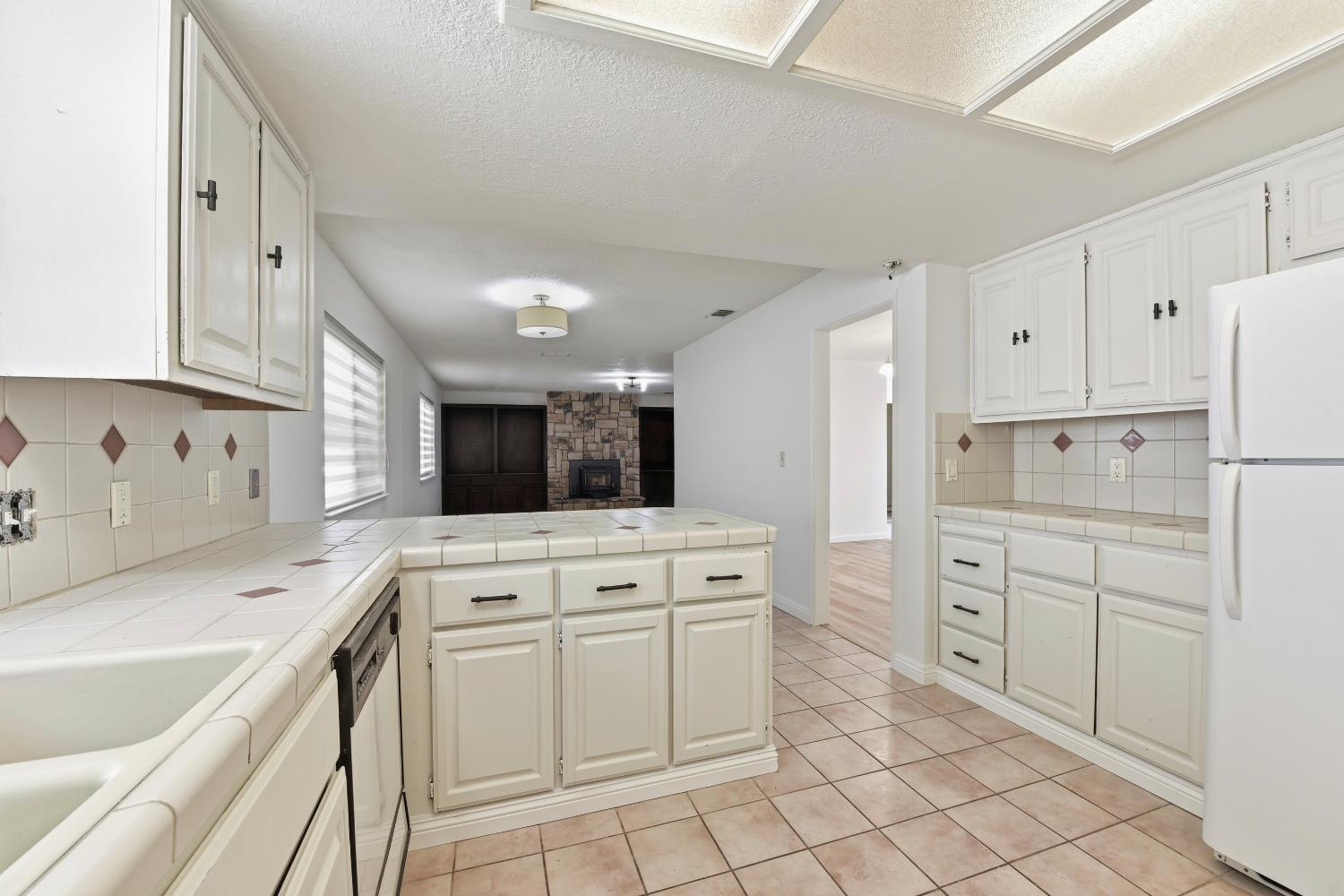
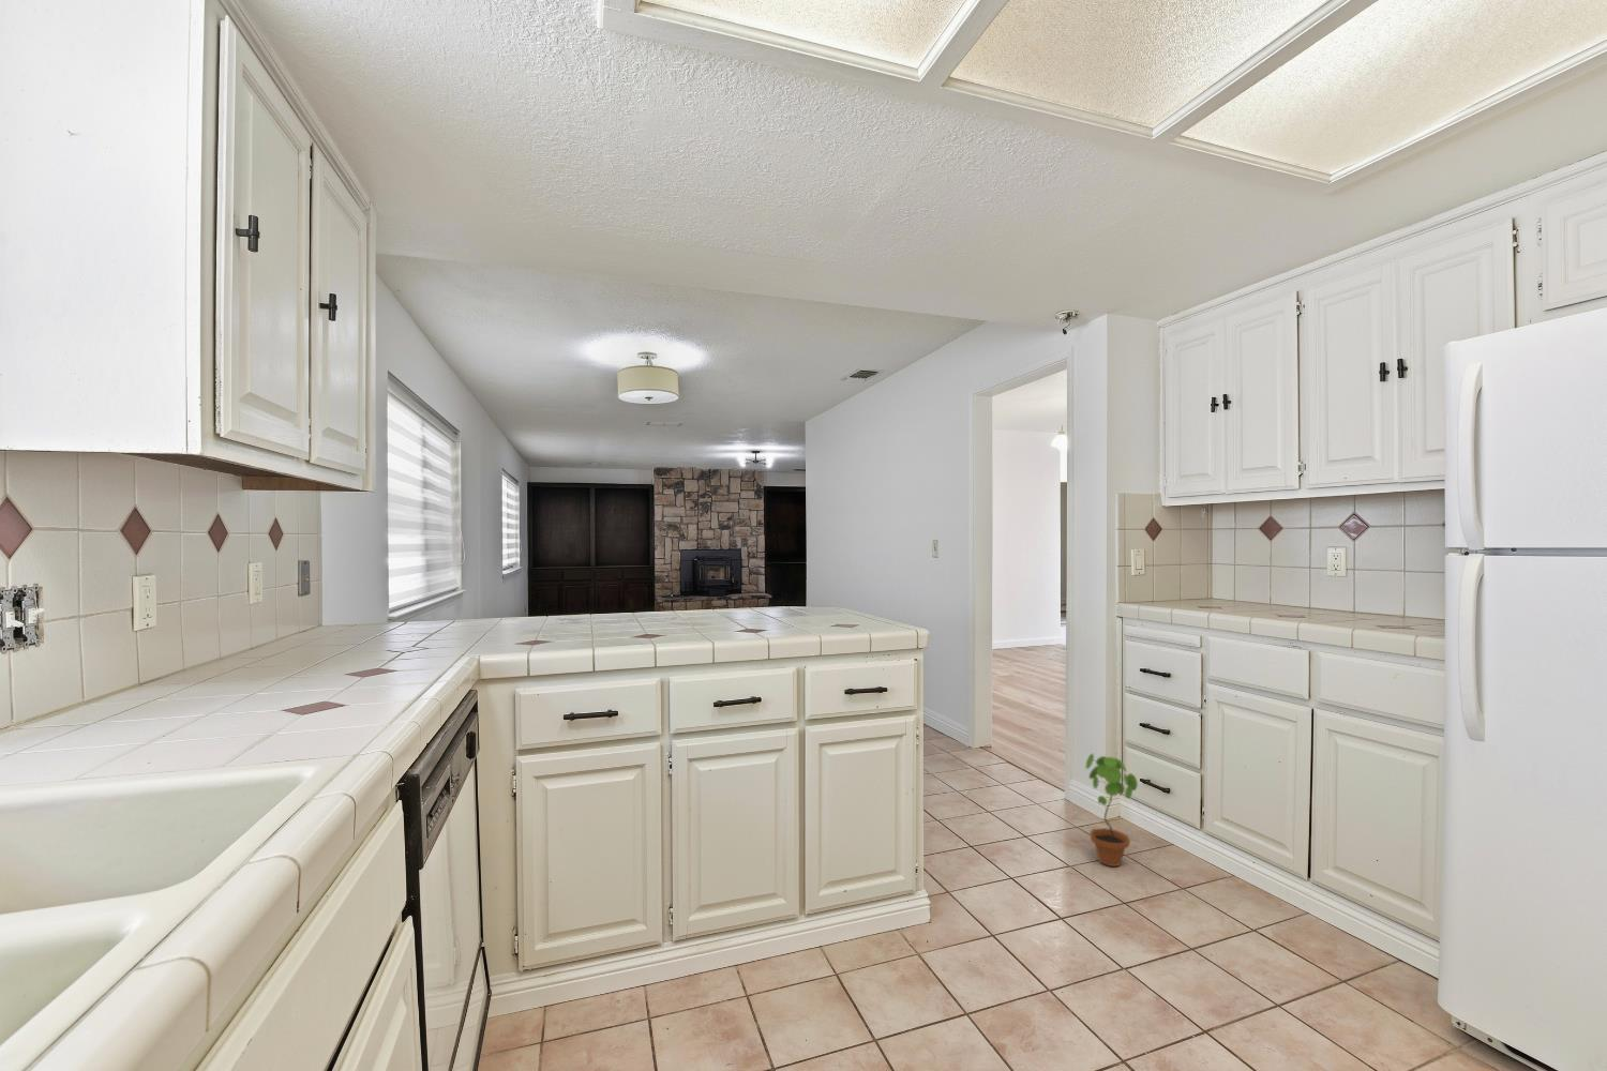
+ potted plant (1107, 808)
